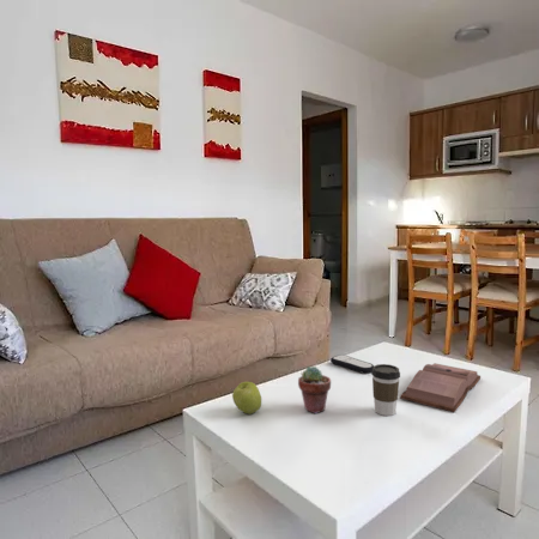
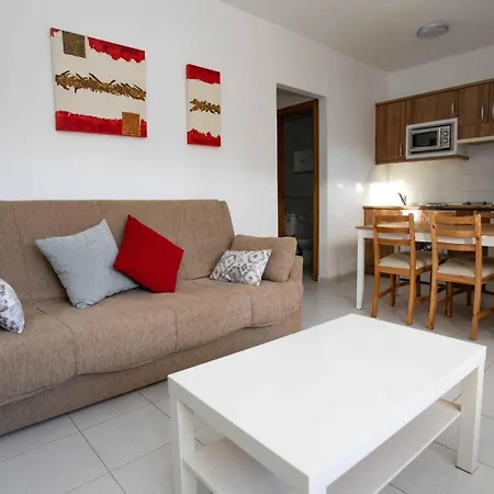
- potted succulent (314, 387)
- apple (247, 396)
- remote control (352, 363)
- hardback book (442, 380)
- coffee cup (384, 389)
